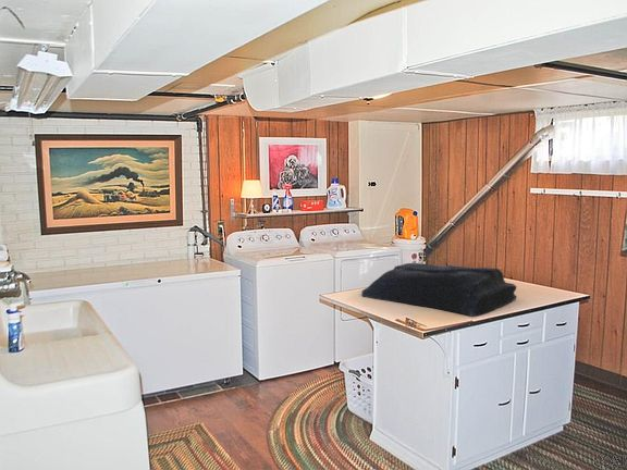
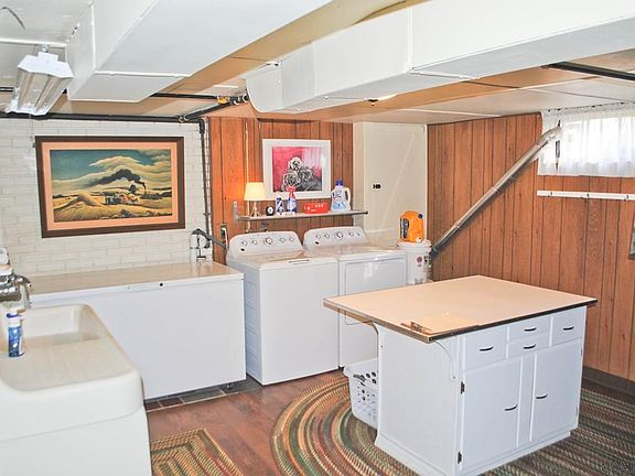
- blanket (437, 281)
